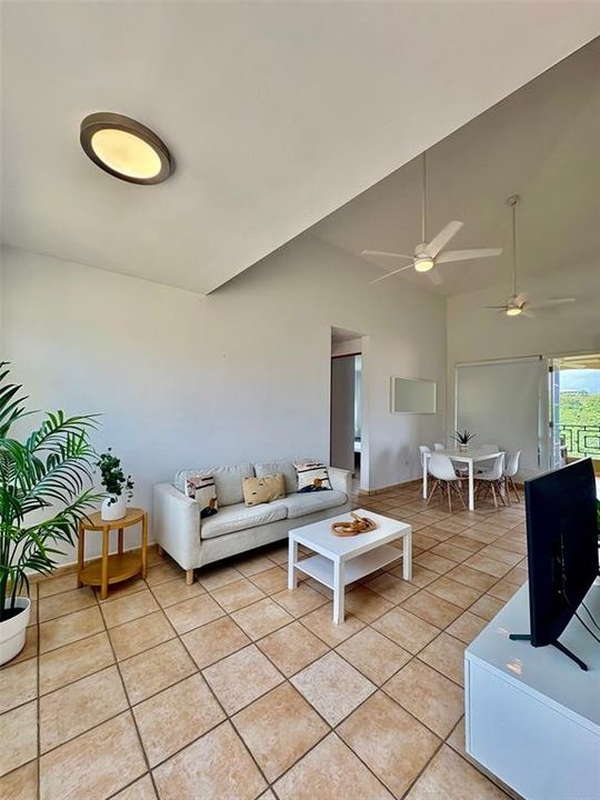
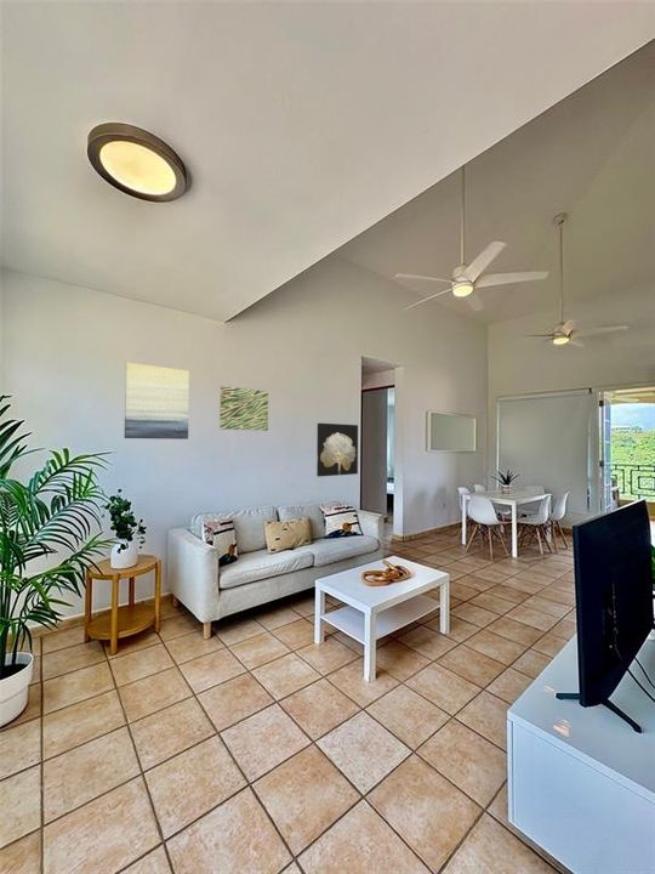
+ wall art (245, 409)
+ wall art (158, 402)
+ wall art (337, 449)
